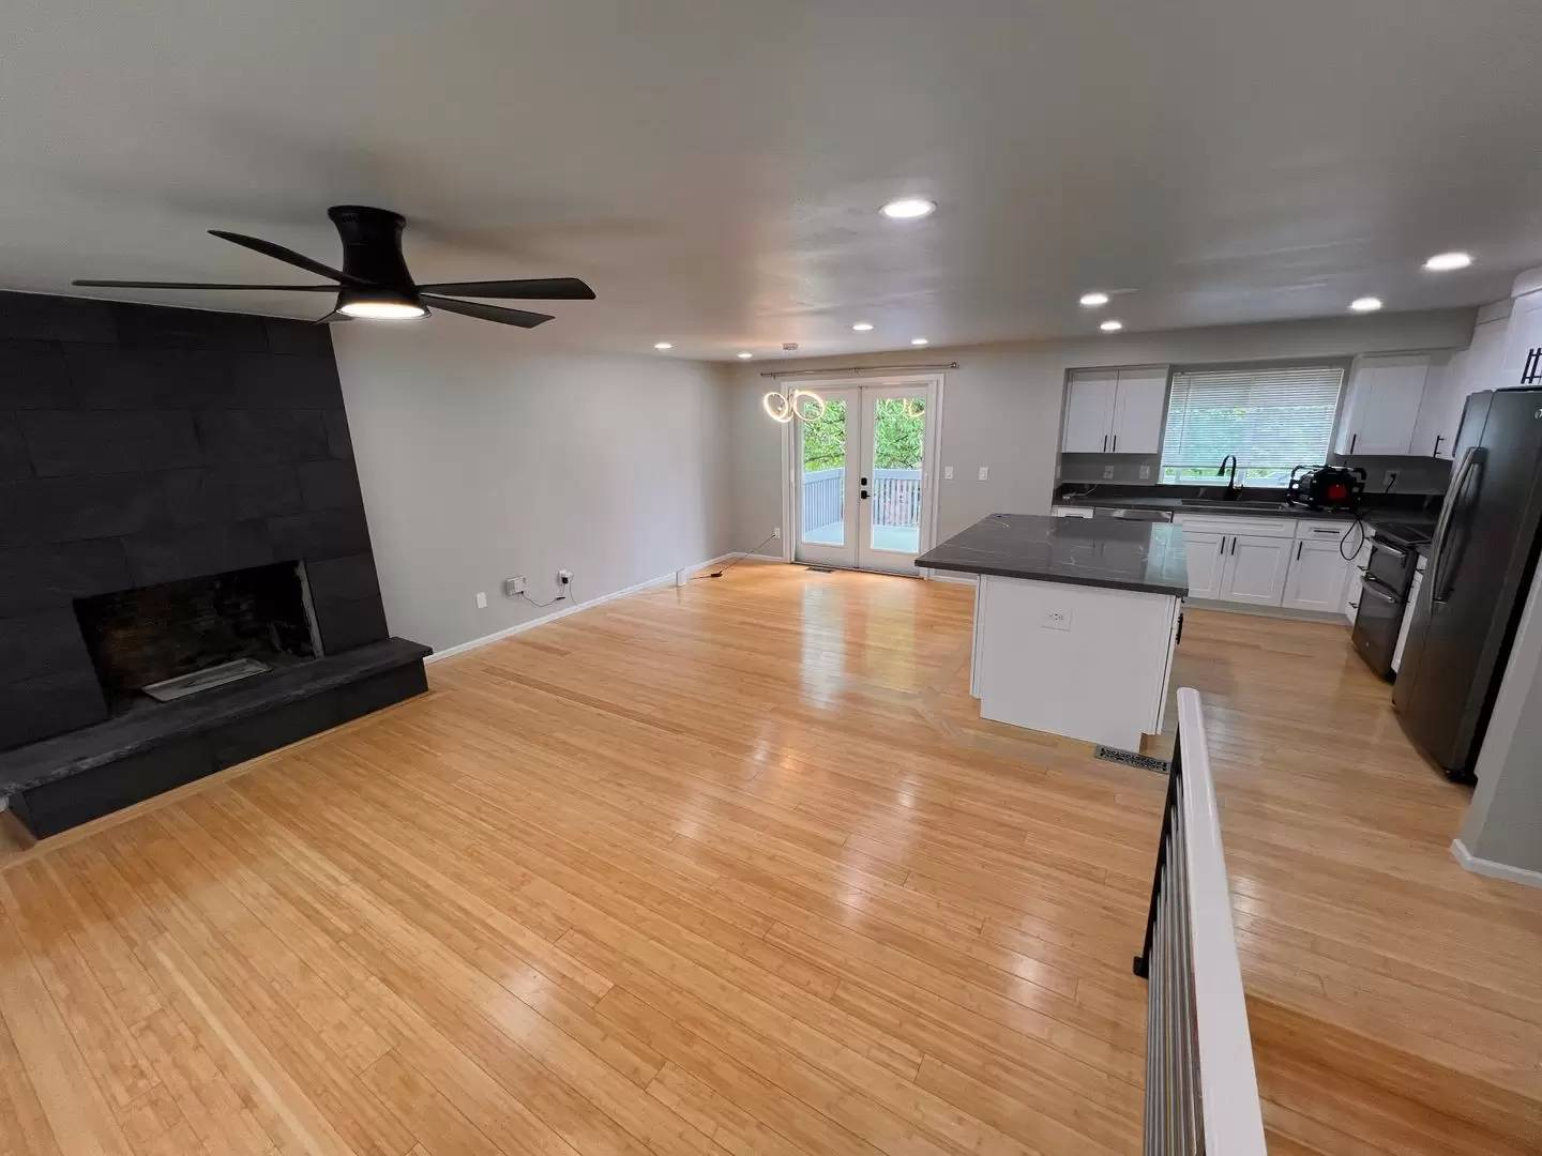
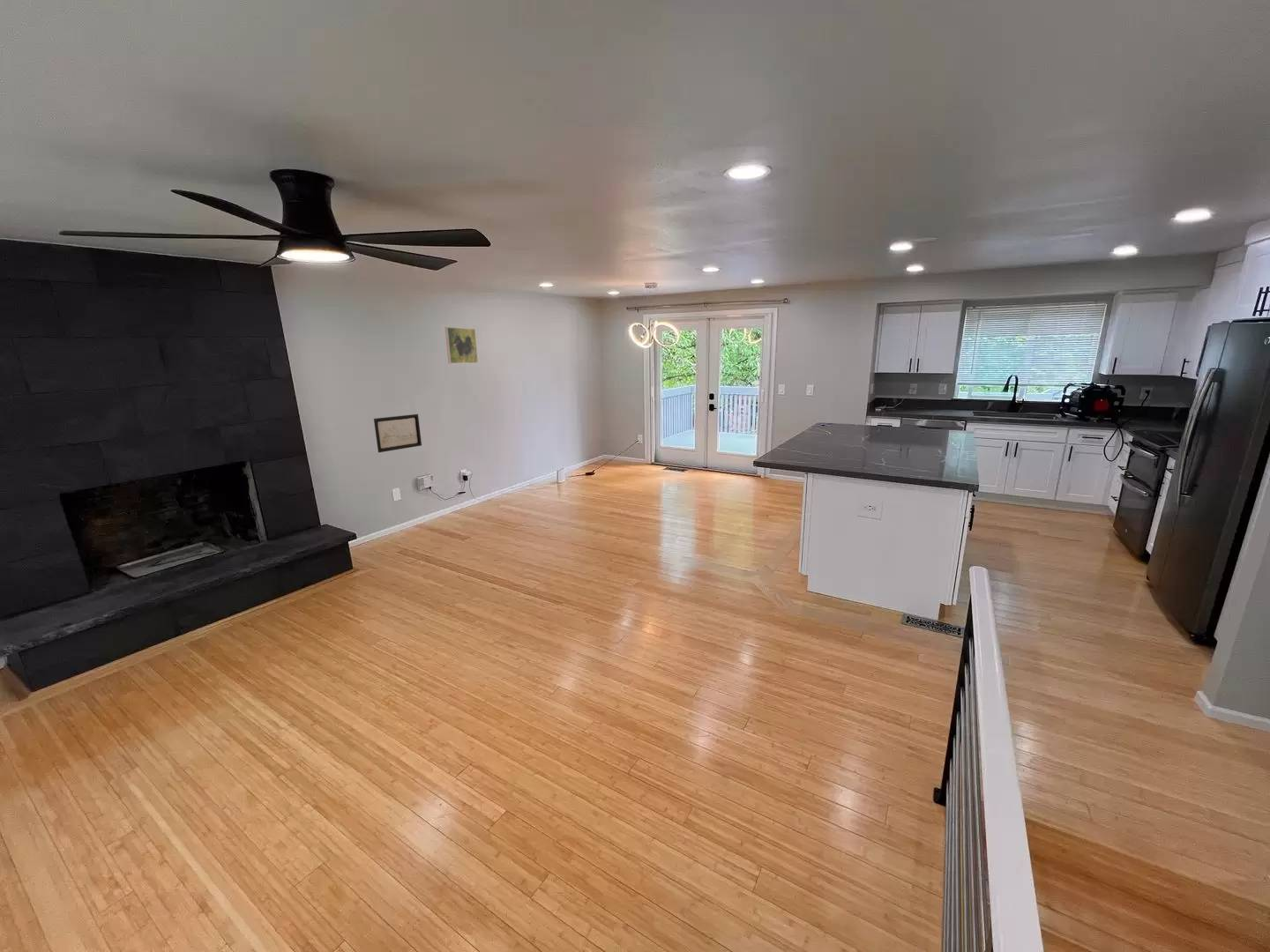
+ wall art (399, 432)
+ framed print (462, 346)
